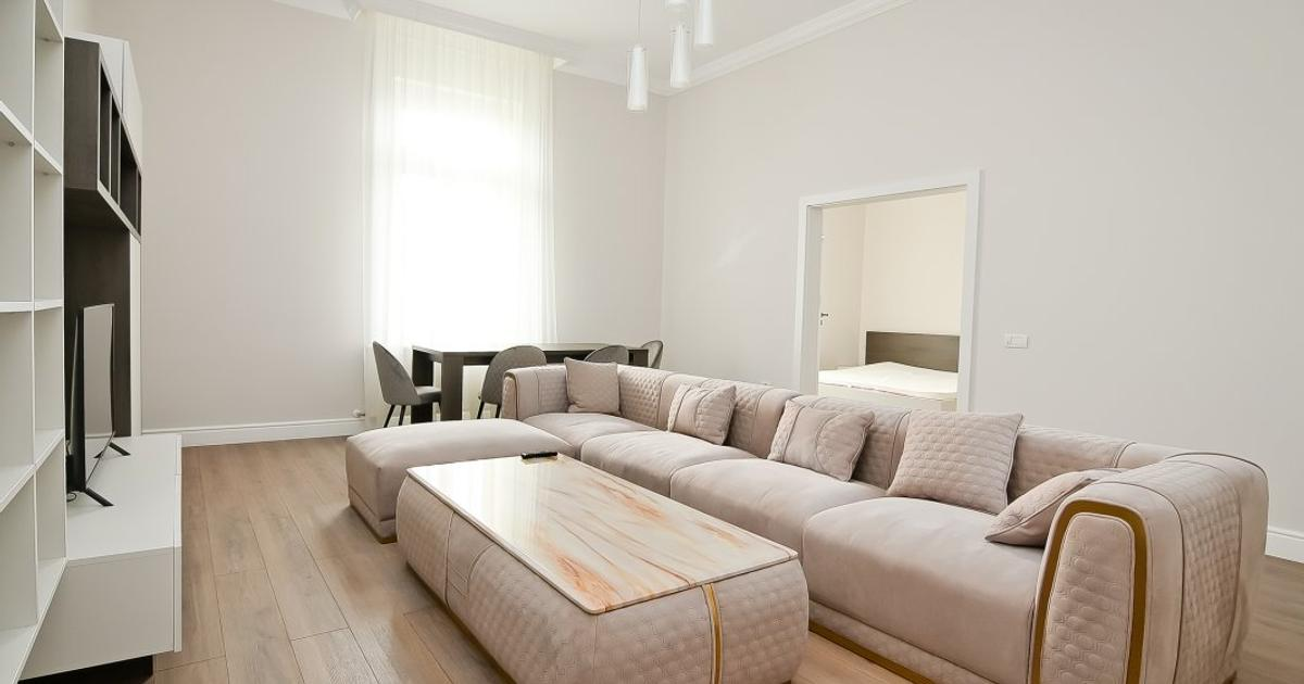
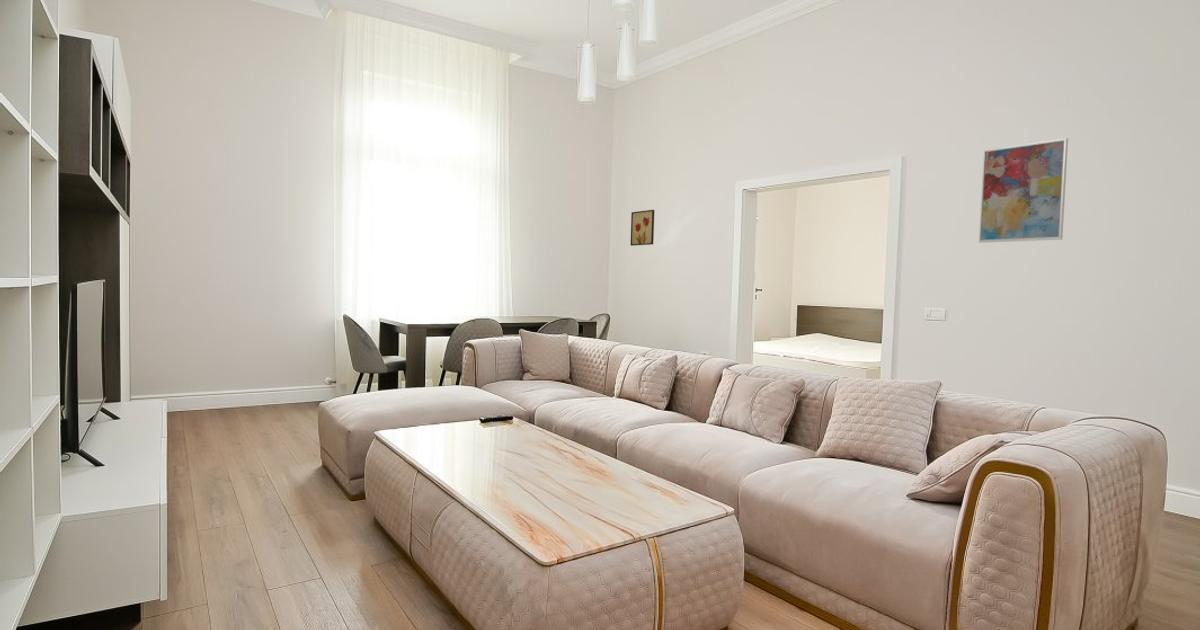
+ wall art (1021, 192)
+ wall art (642, 228)
